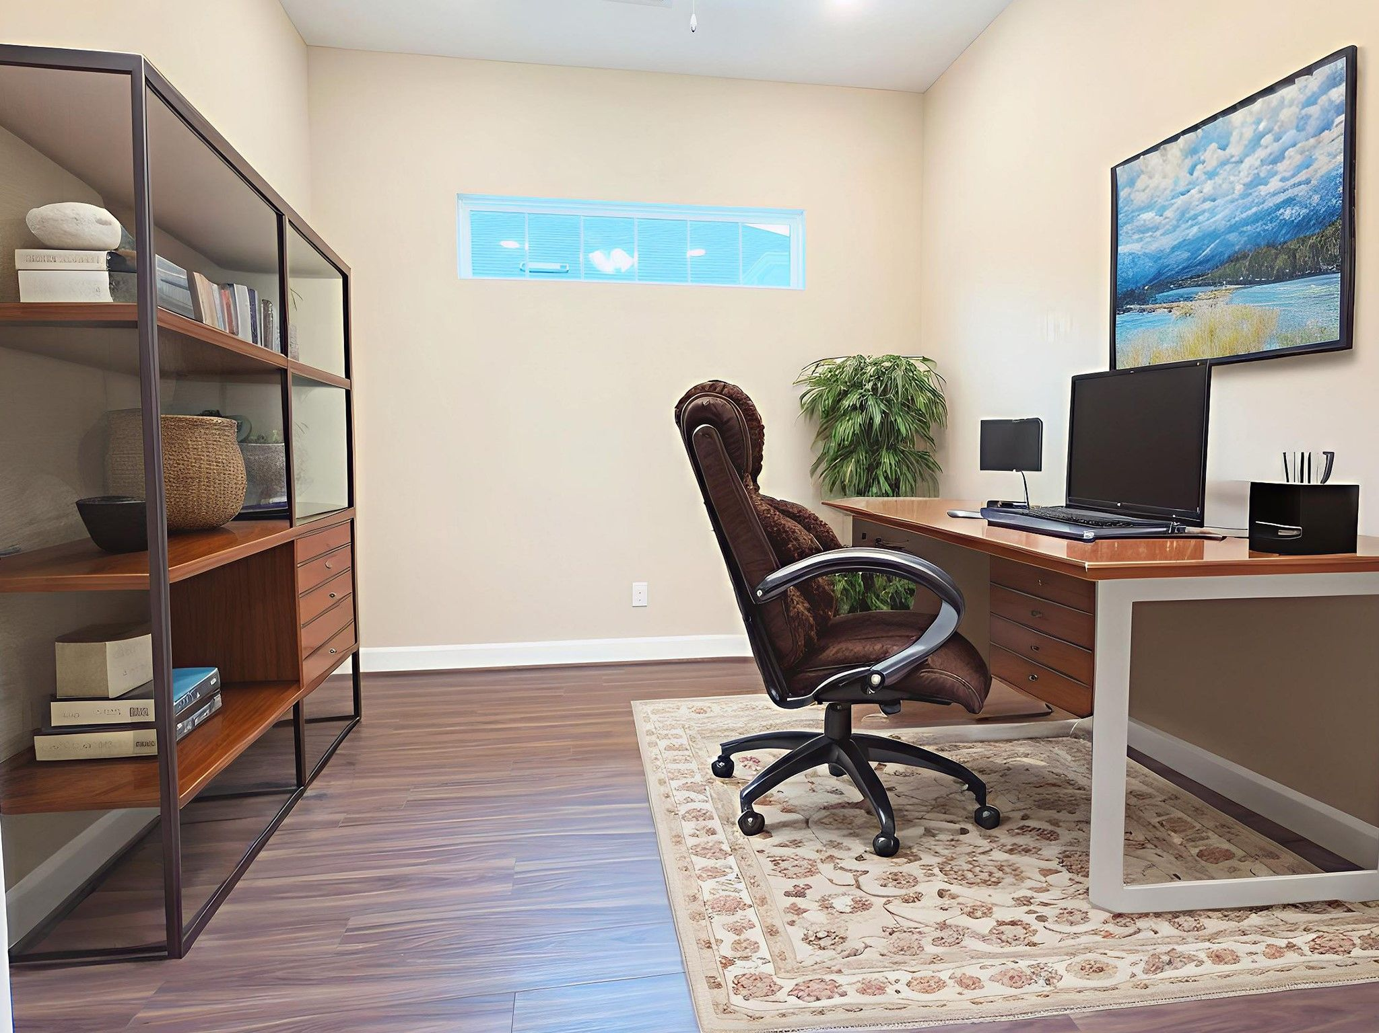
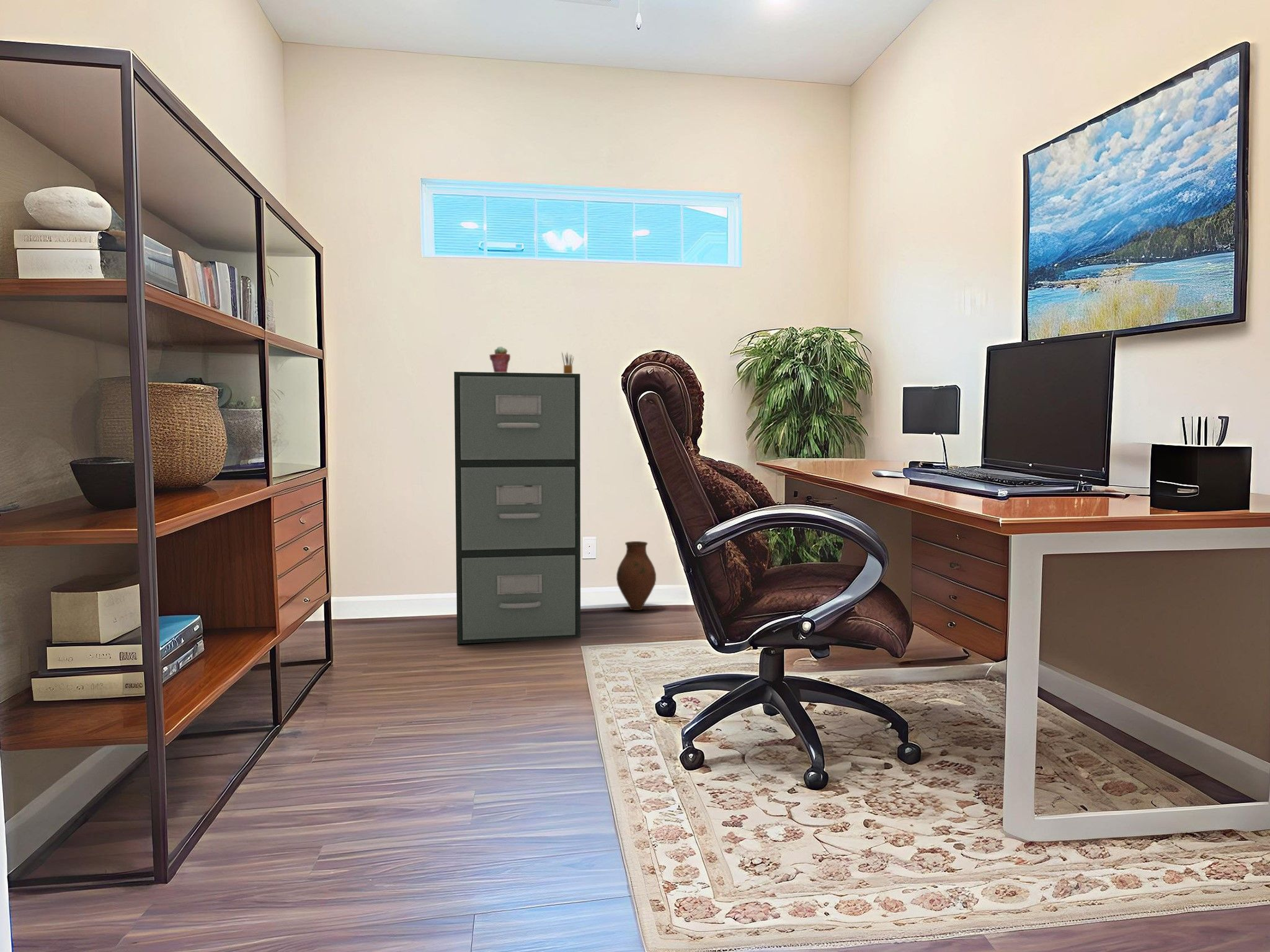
+ vase (636, 576)
+ potted succulent (500, 359)
+ filing cabinet (517, 503)
+ pencil box (567, 363)
